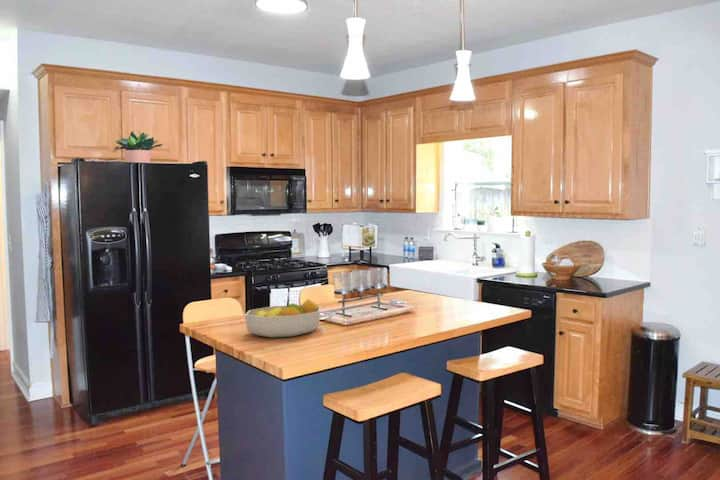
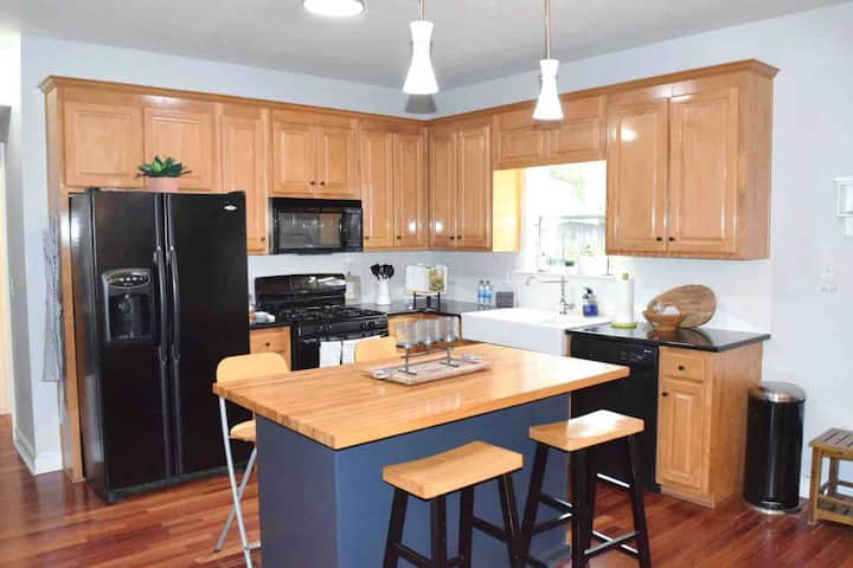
- fruit bowl (284, 316)
